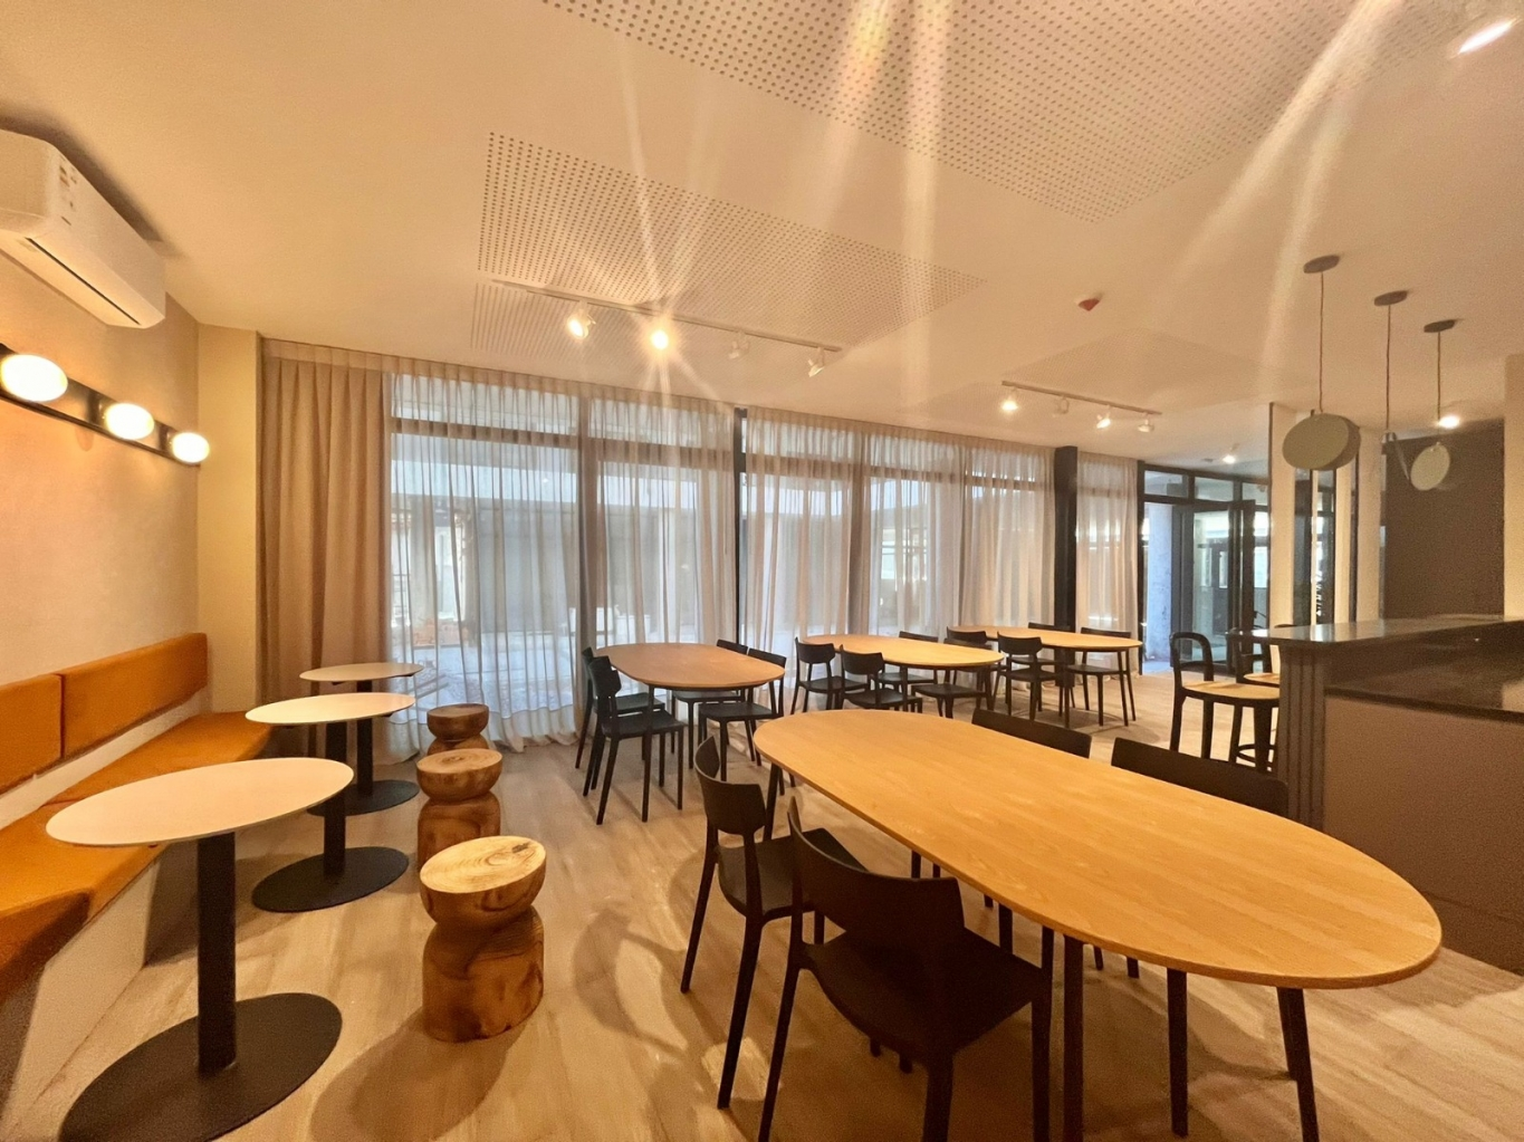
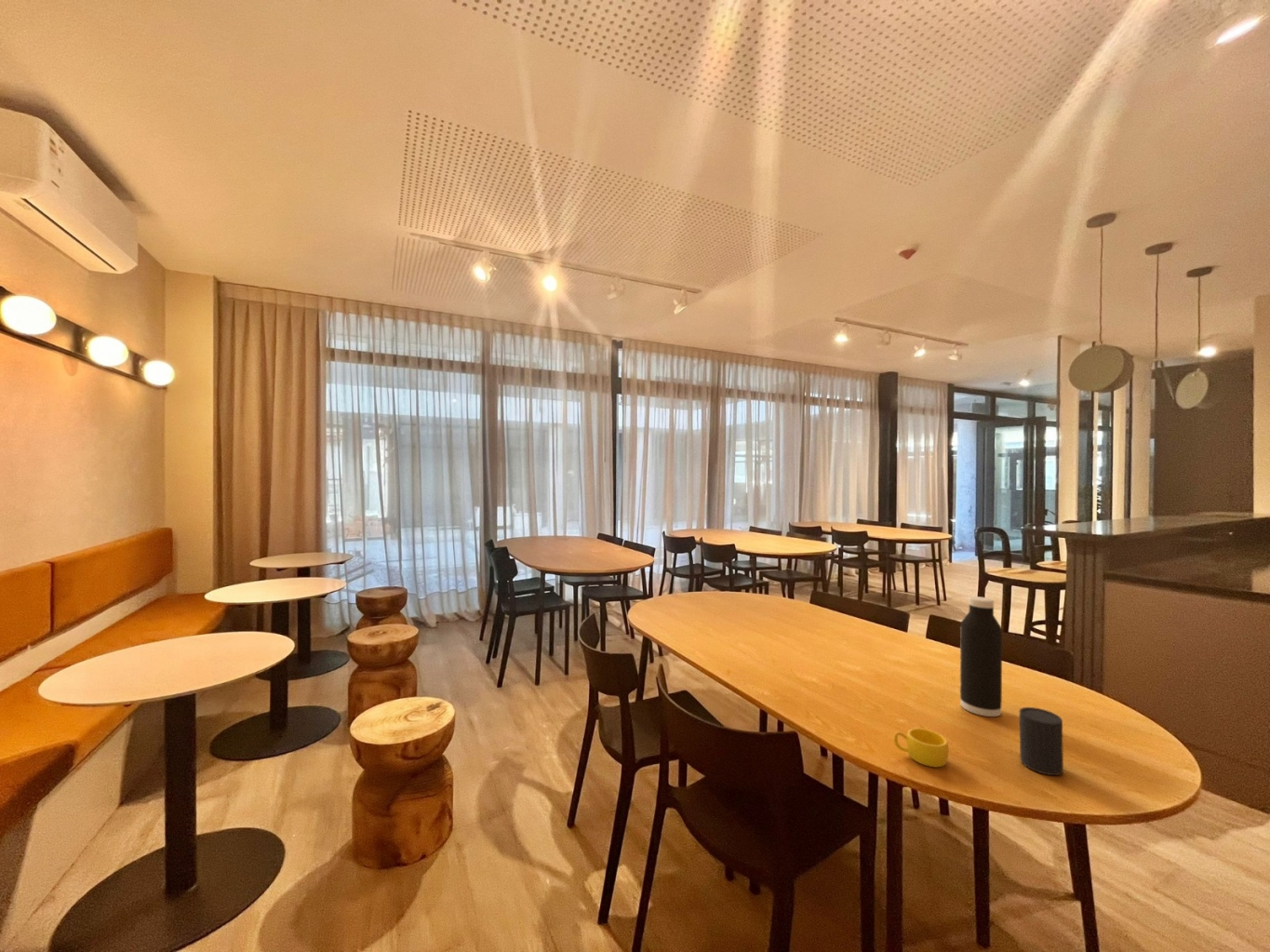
+ cup (920, 746)
+ cup (1040, 740)
+ water bottle (980, 653)
